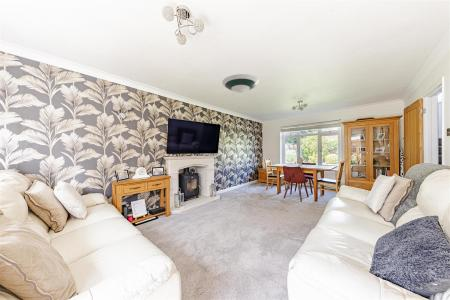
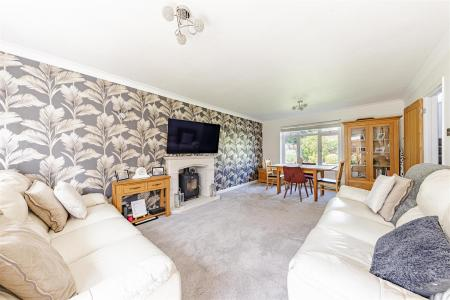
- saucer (240, 87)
